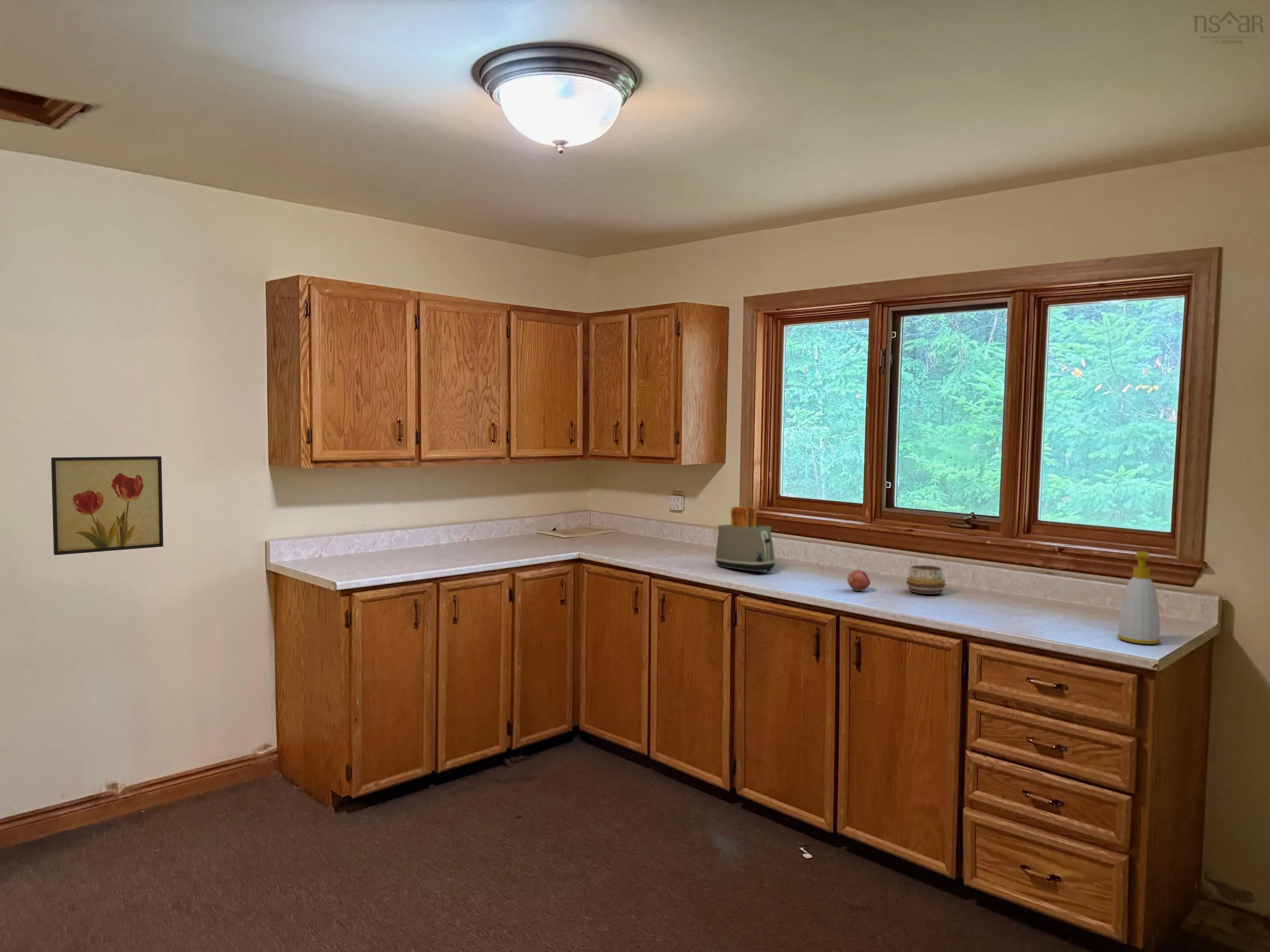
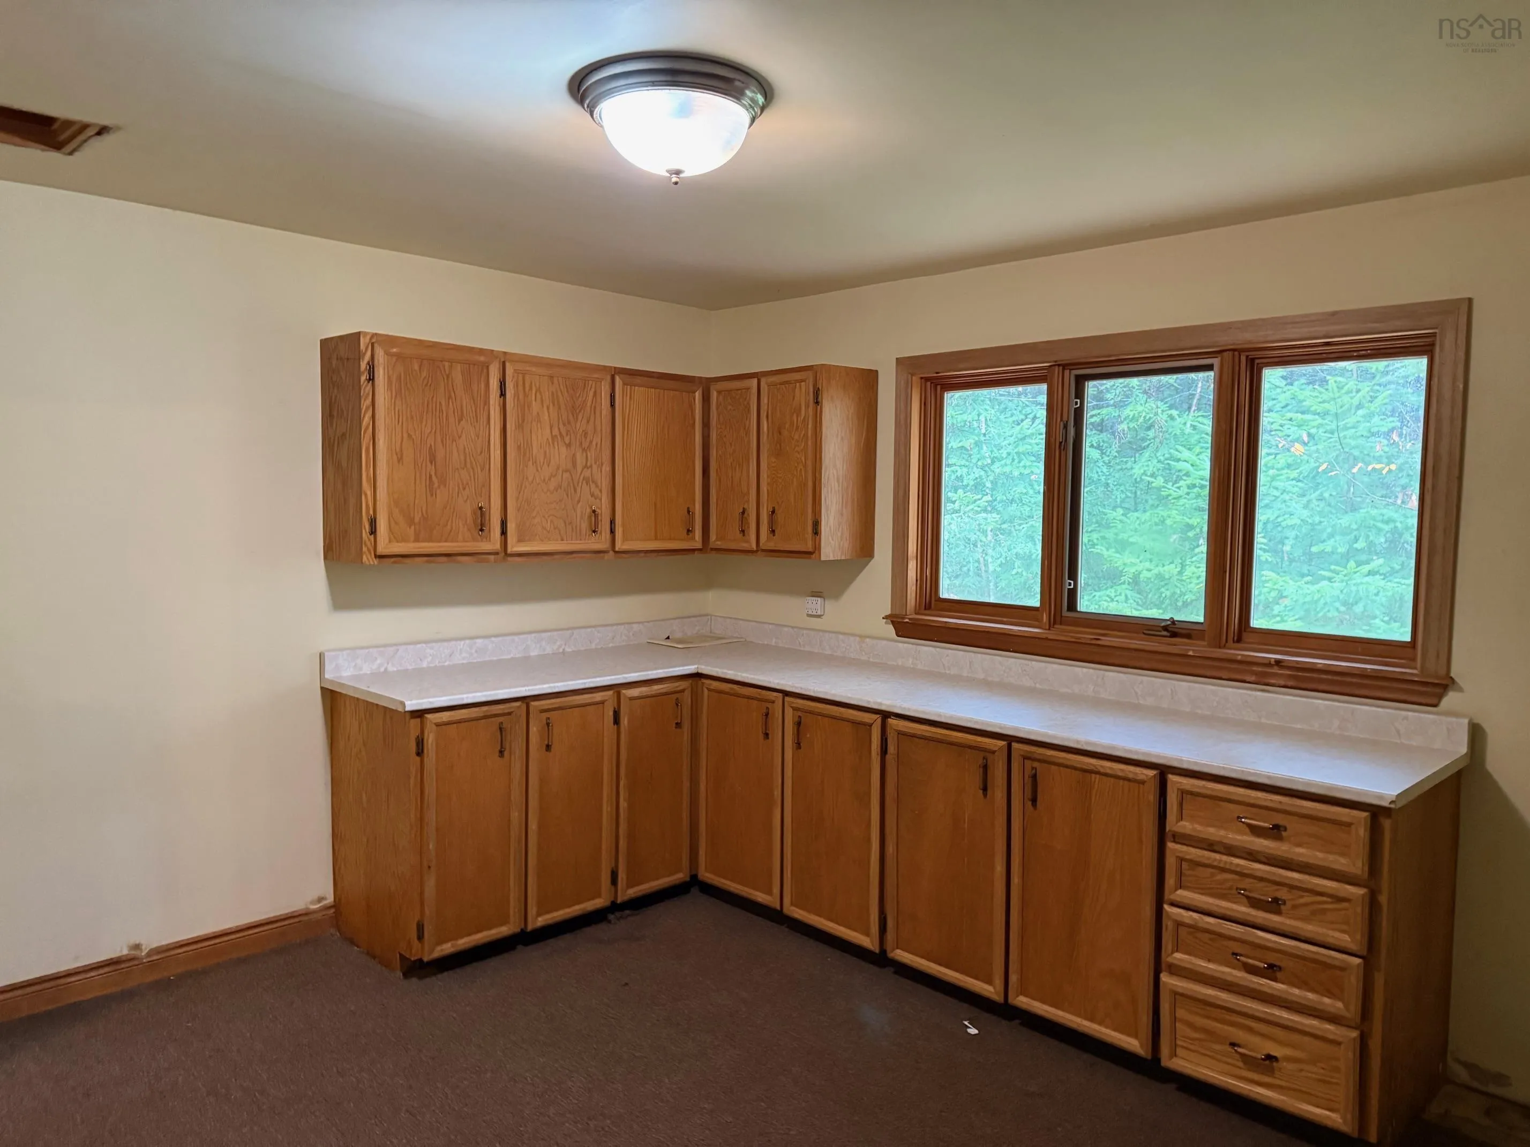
- toaster (745, 538)
- soap bottle (1140, 596)
- fruit (859, 580)
- wall art (109, 504)
- decorative bowl (926, 580)
